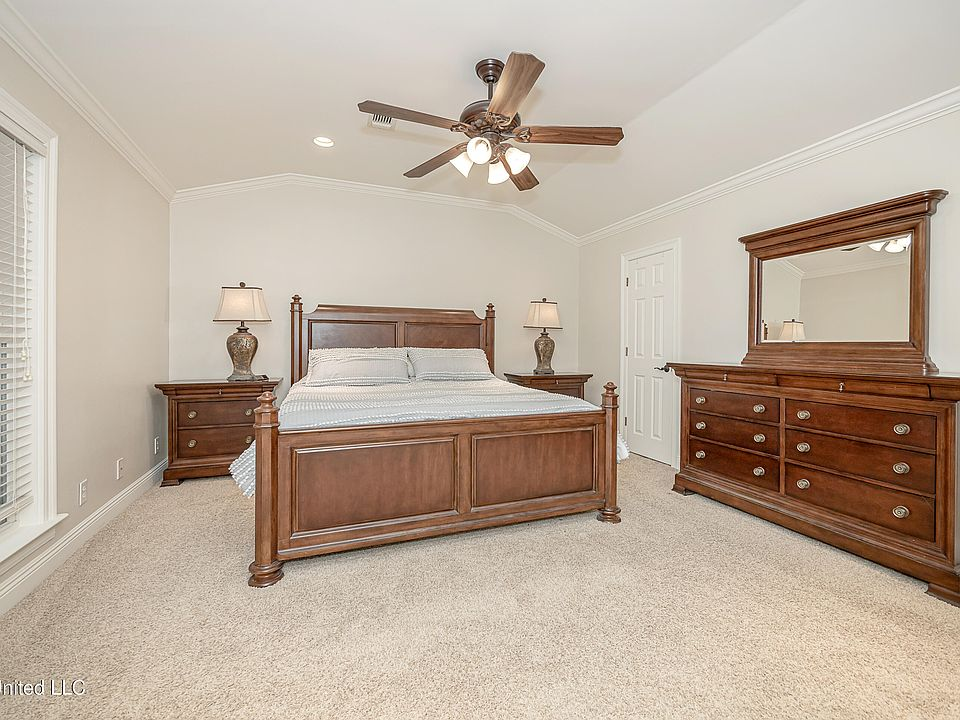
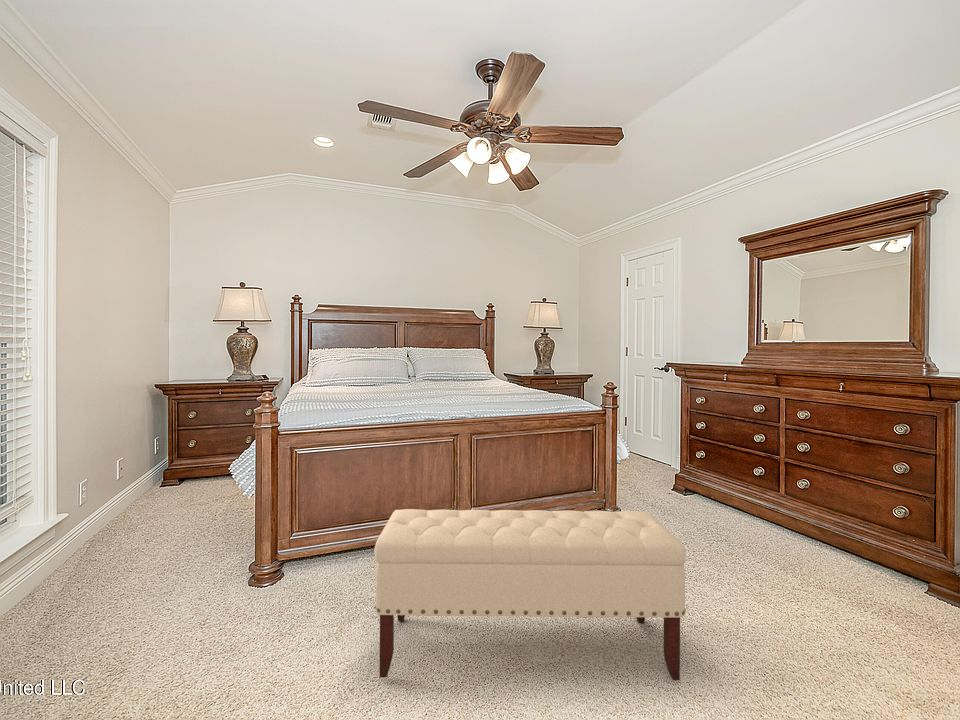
+ bench (524, 584)
